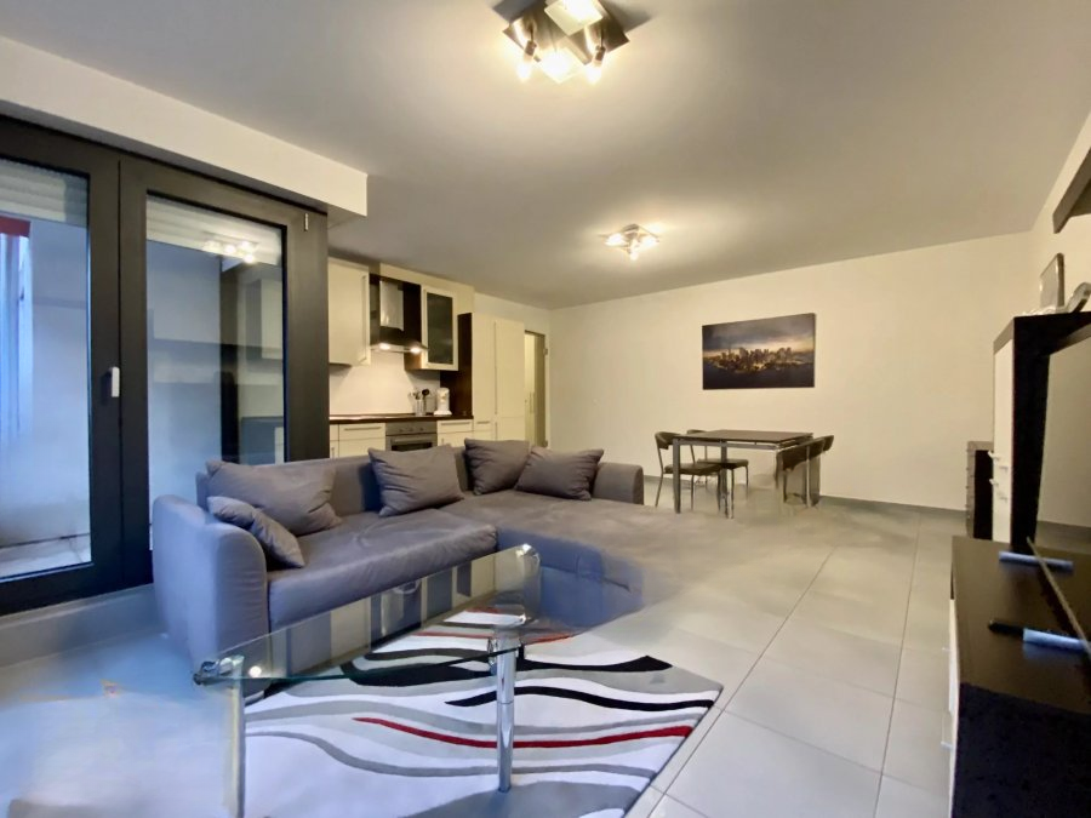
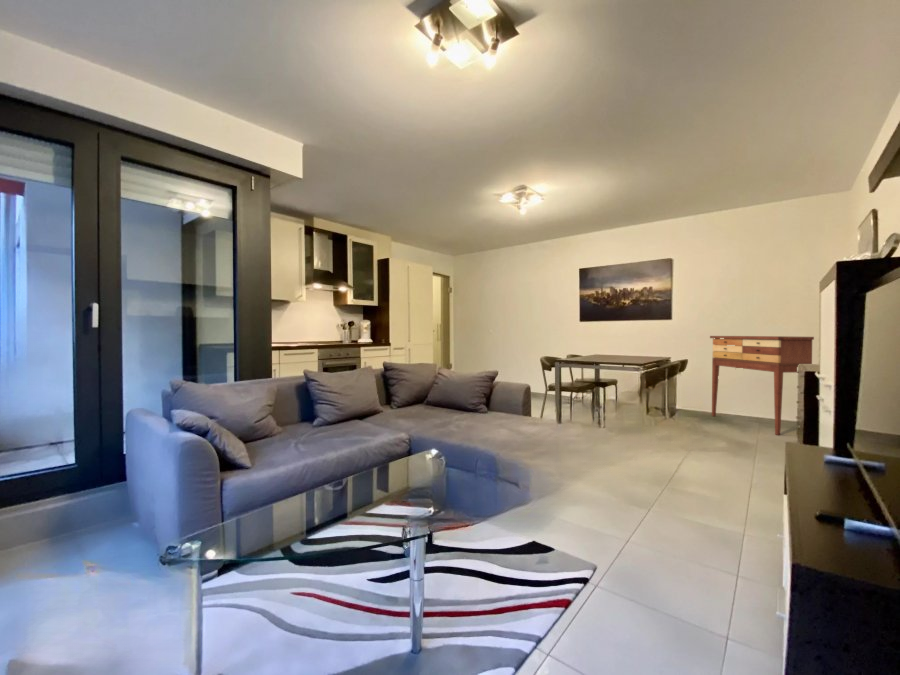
+ console table (755, 369)
